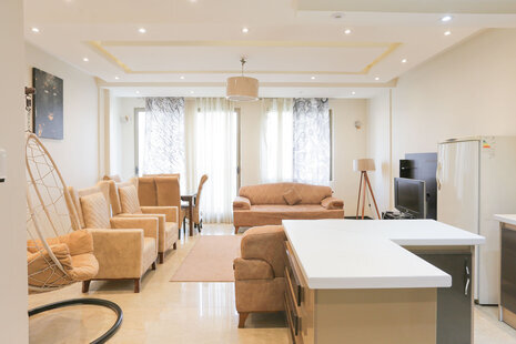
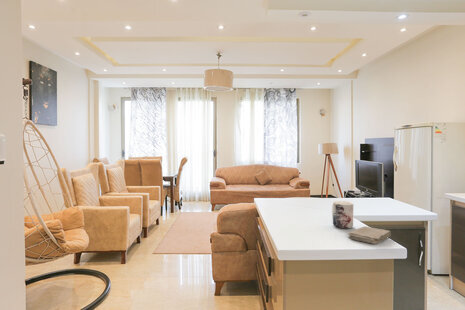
+ mug (340, 214)
+ washcloth (369, 233)
